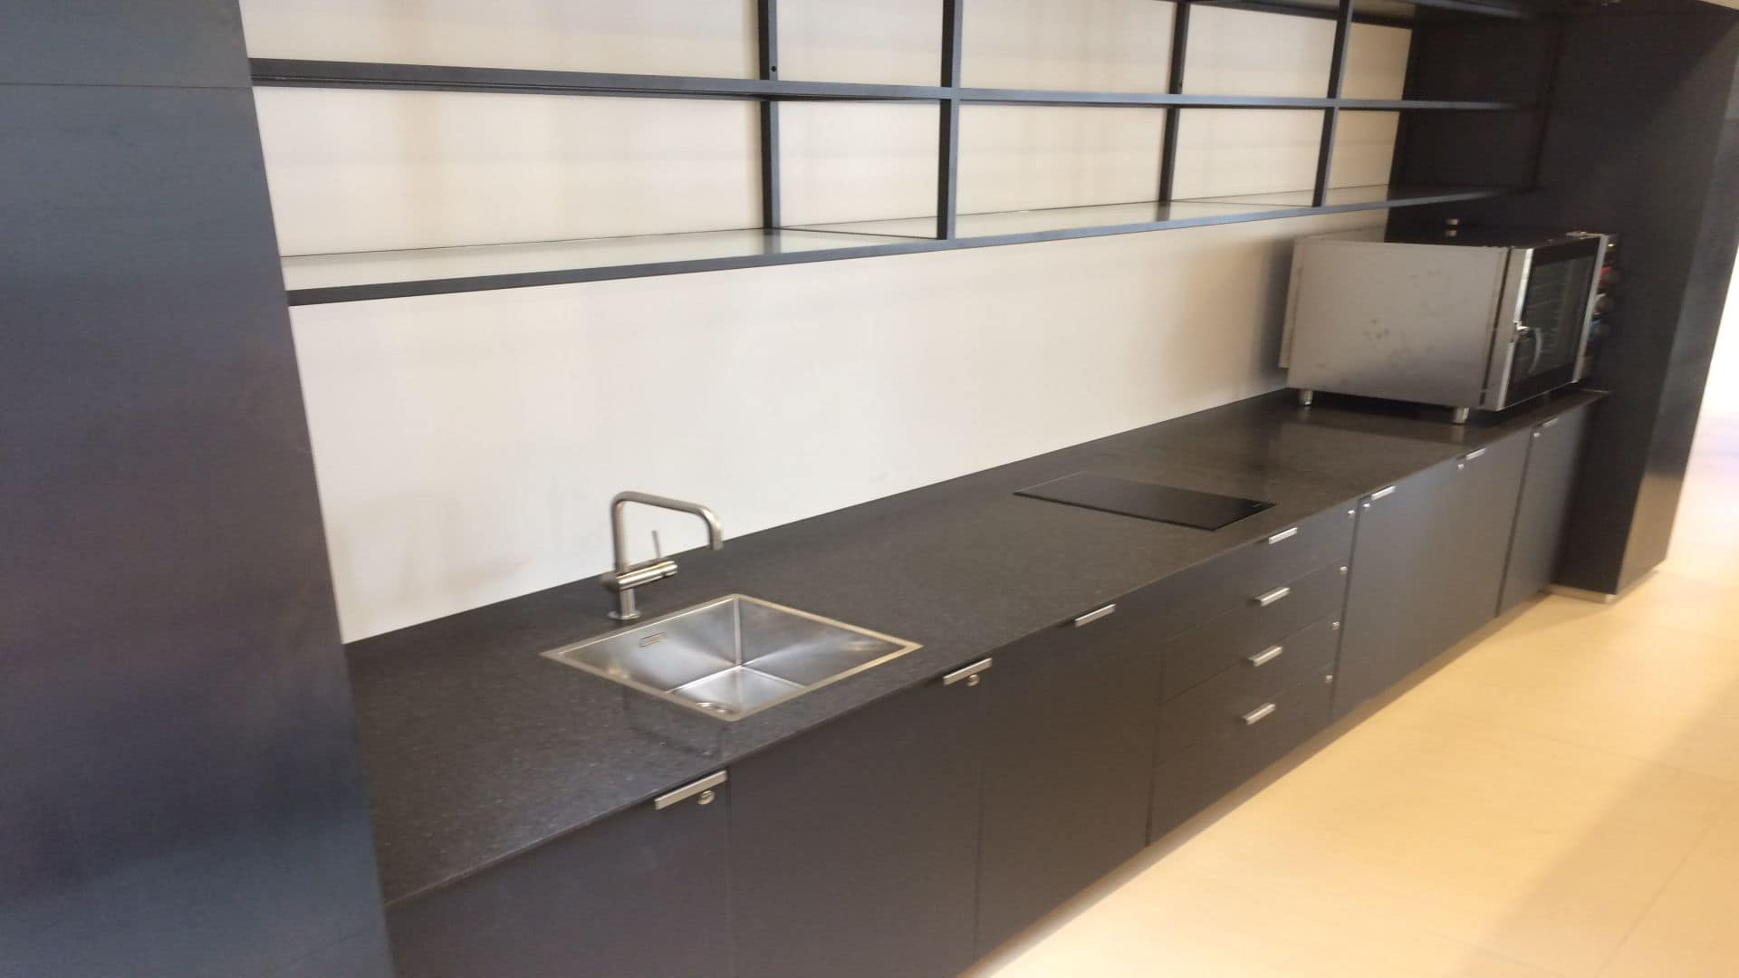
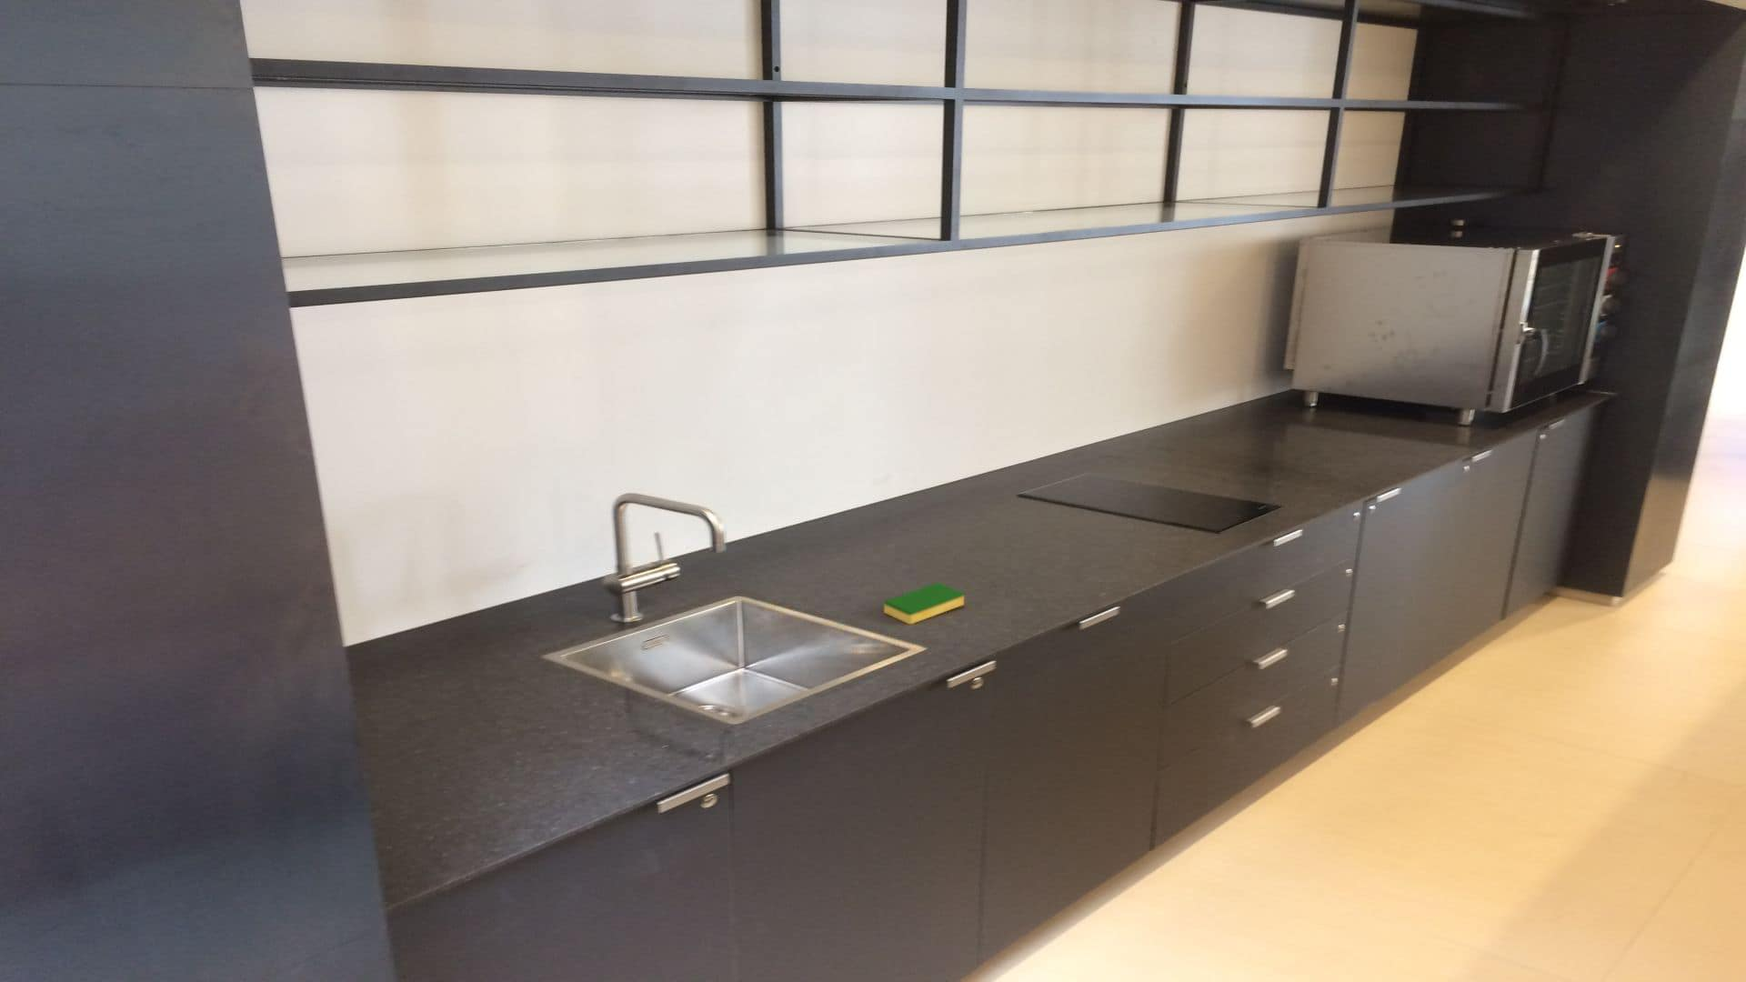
+ dish sponge (923, 603)
